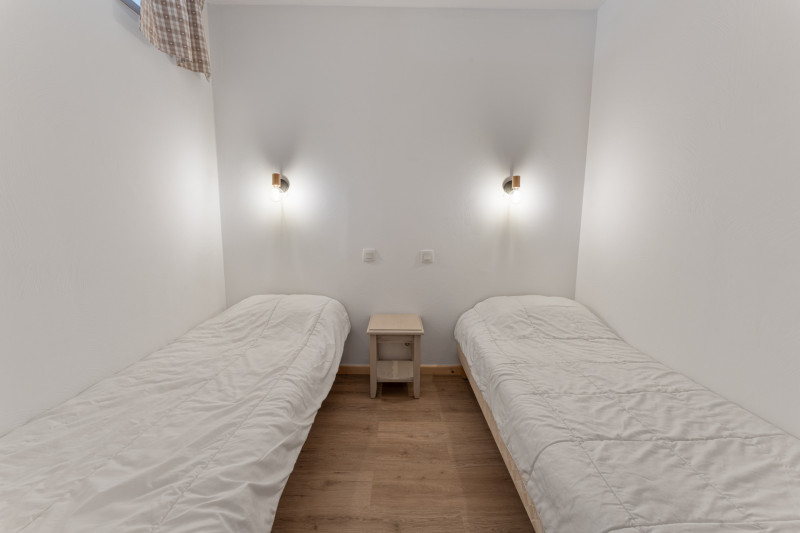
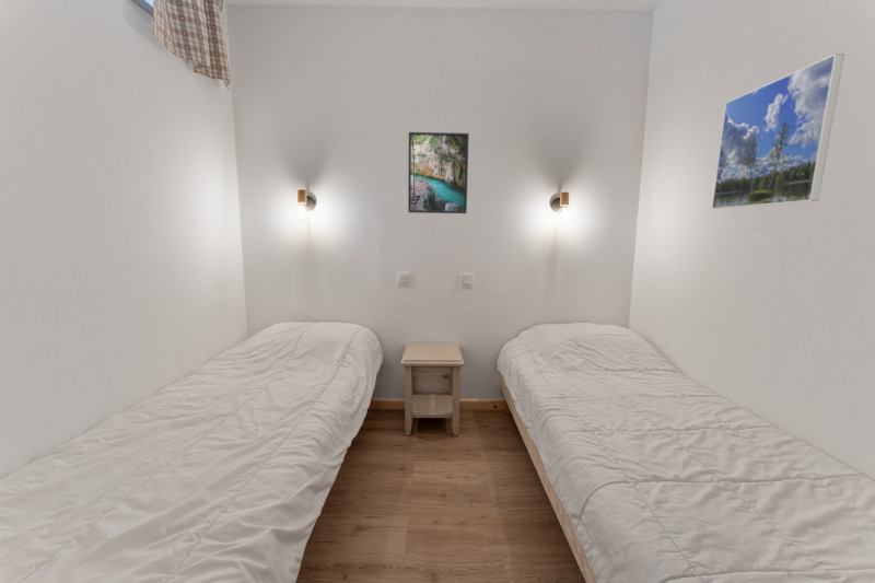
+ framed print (438, 173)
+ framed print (766, 144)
